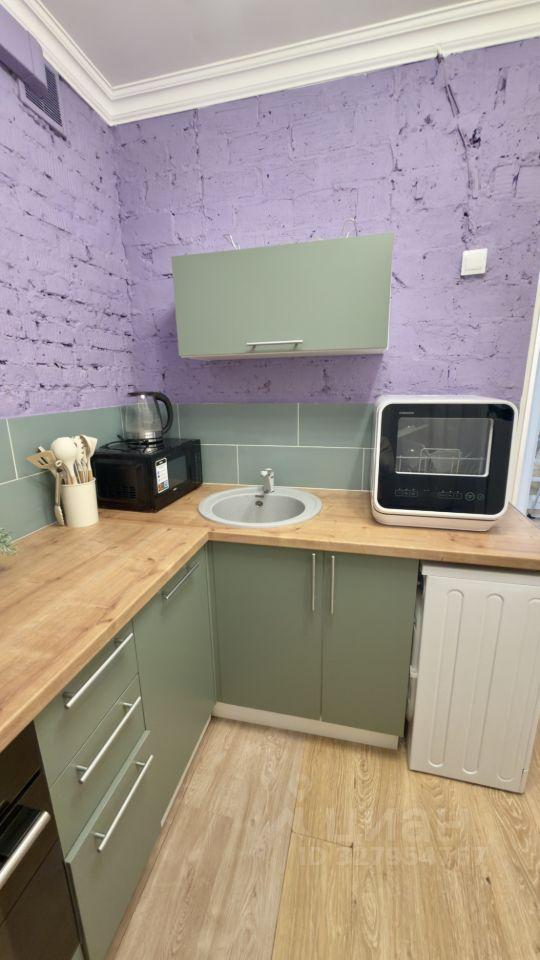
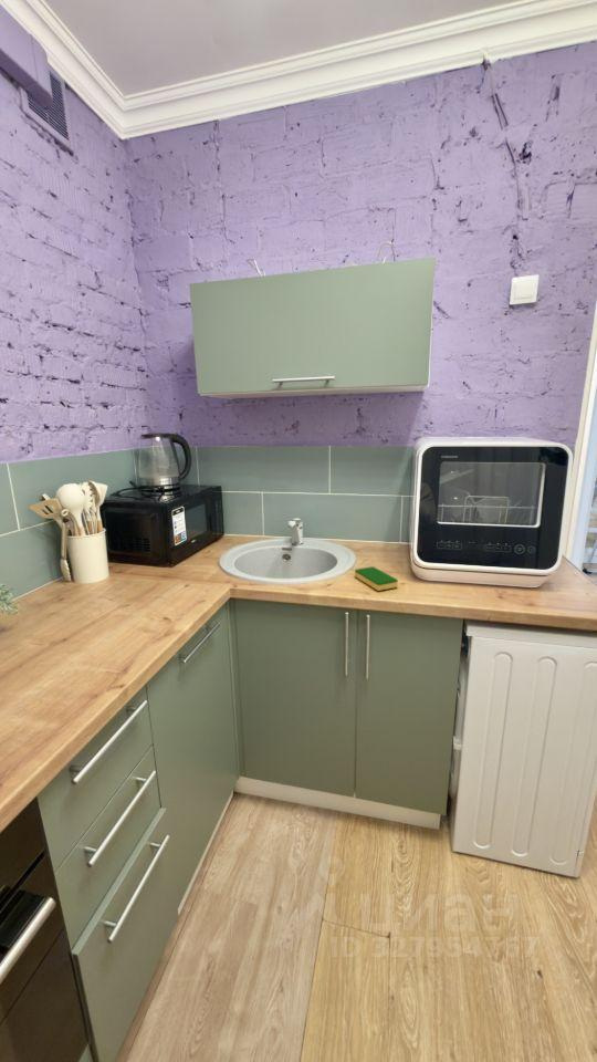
+ dish sponge (375, 577)
